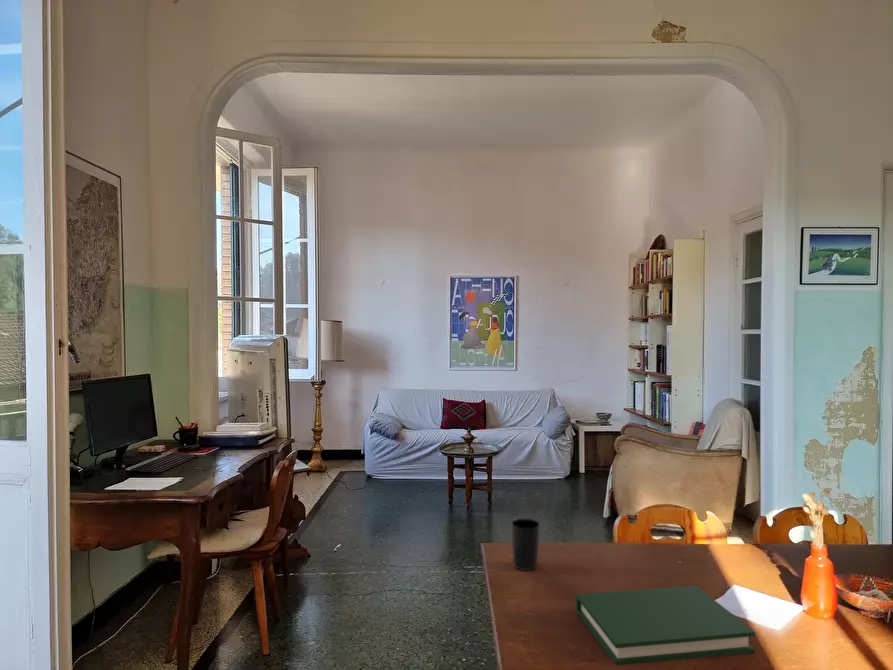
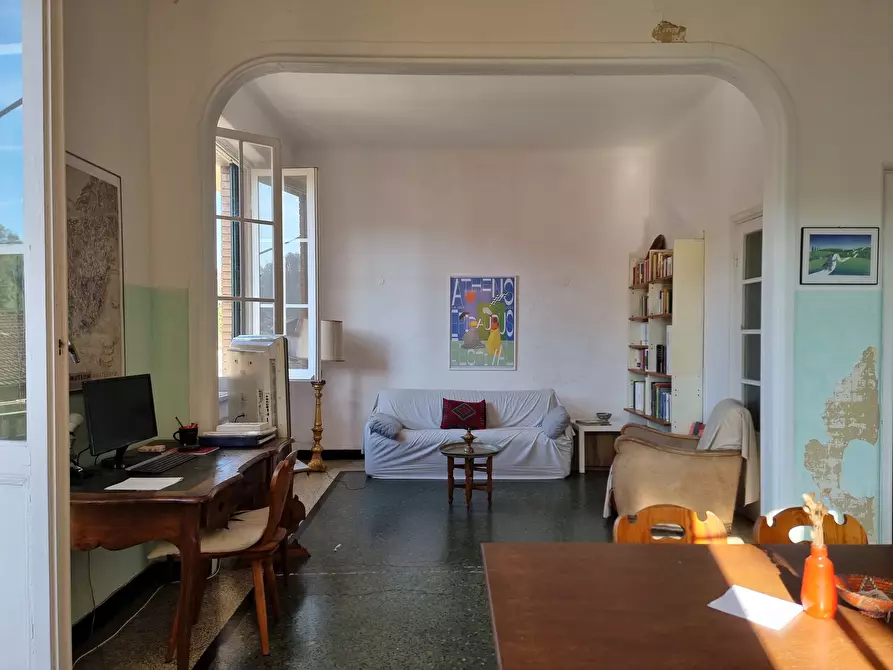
- cup (525, 544)
- hardback book (659, 621)
